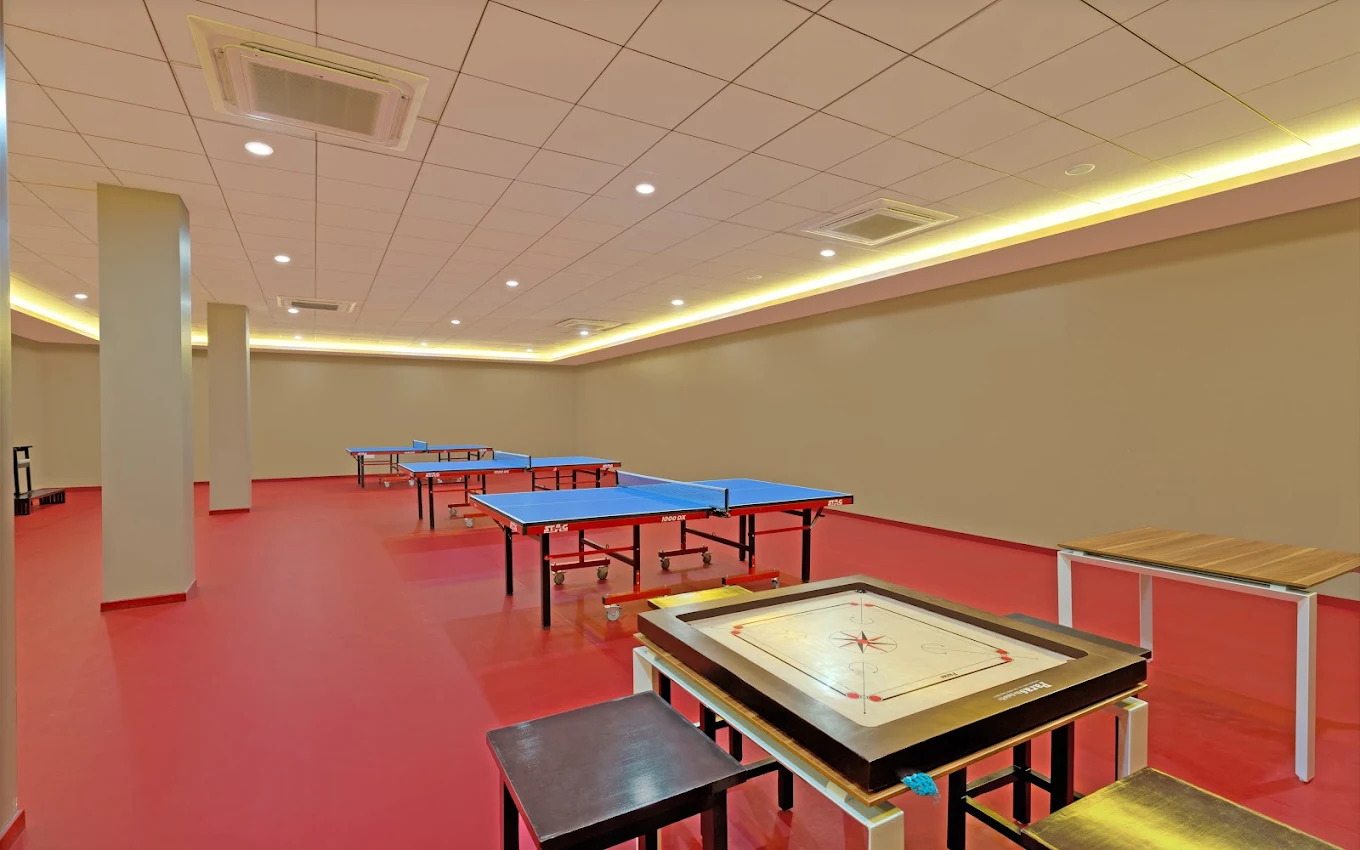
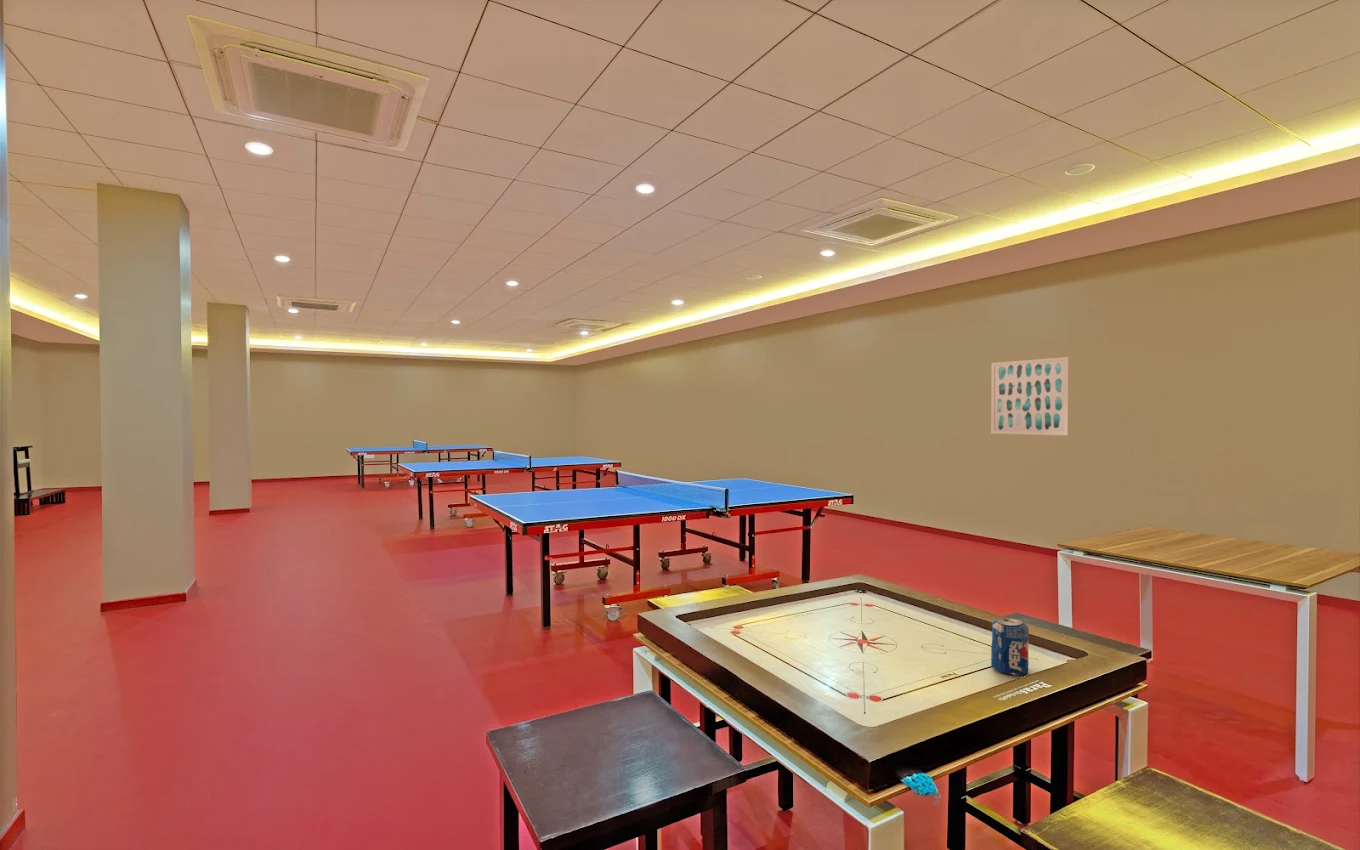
+ wall art (1027, 397)
+ beverage can (1009, 645)
